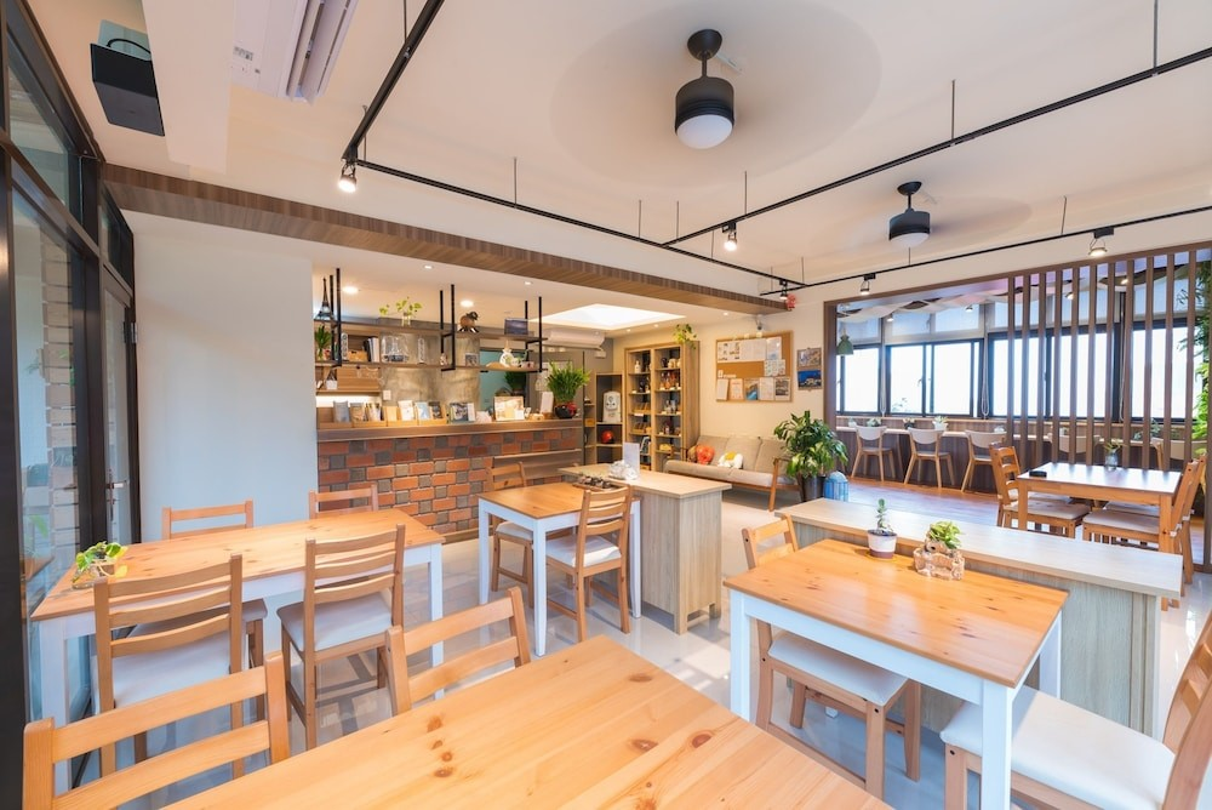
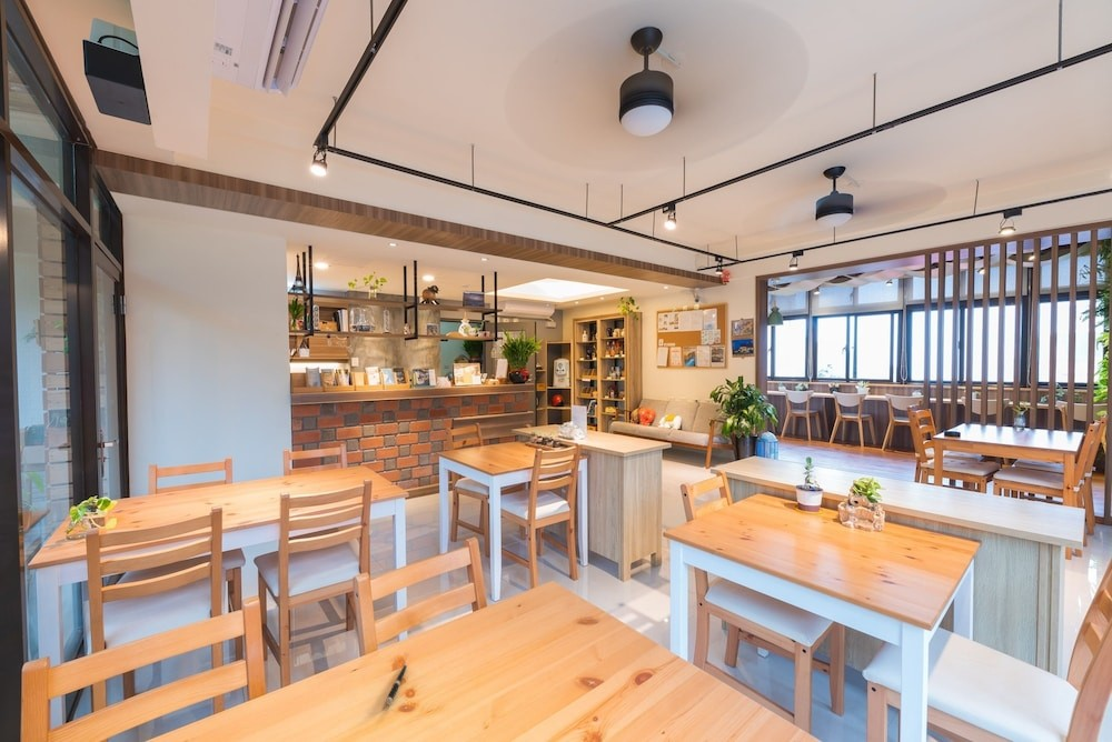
+ pen (398, 679)
